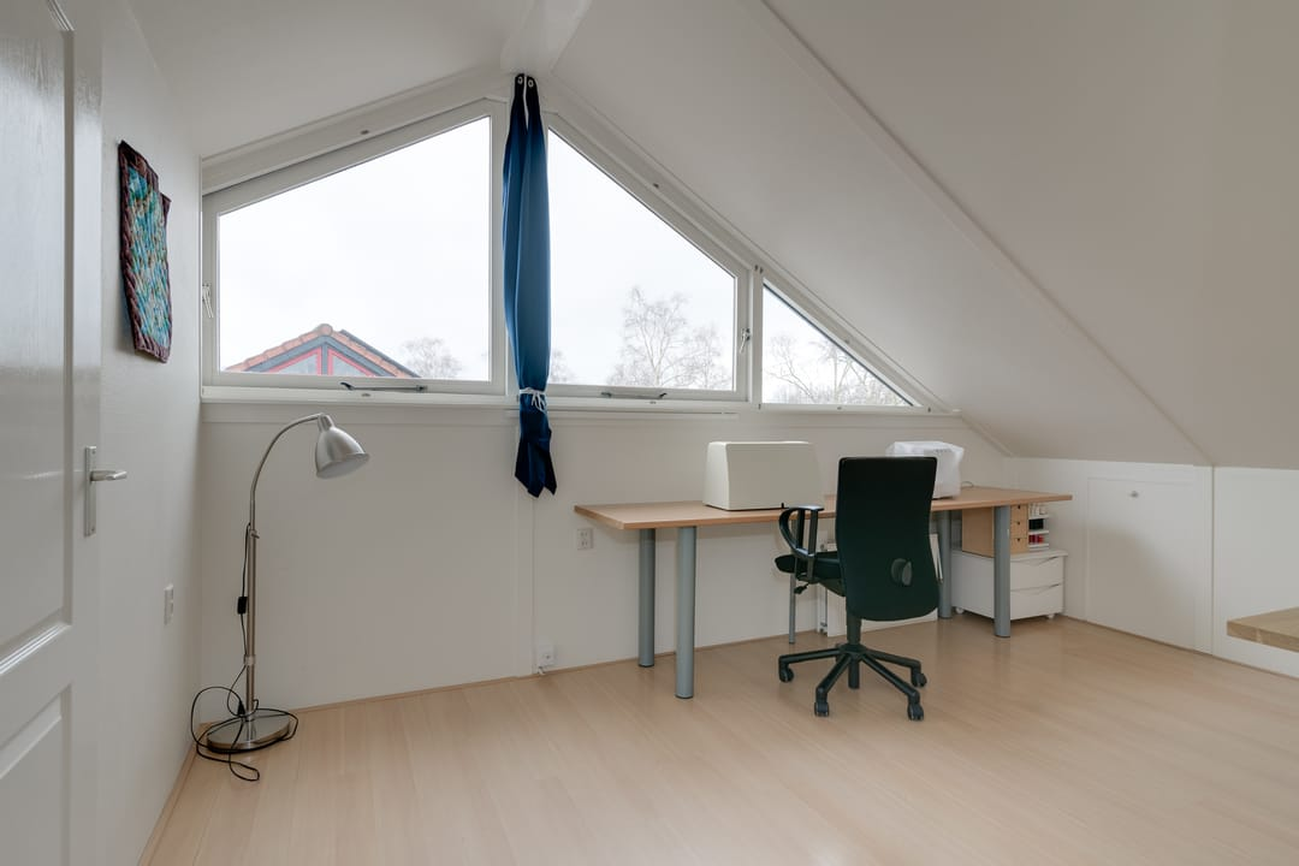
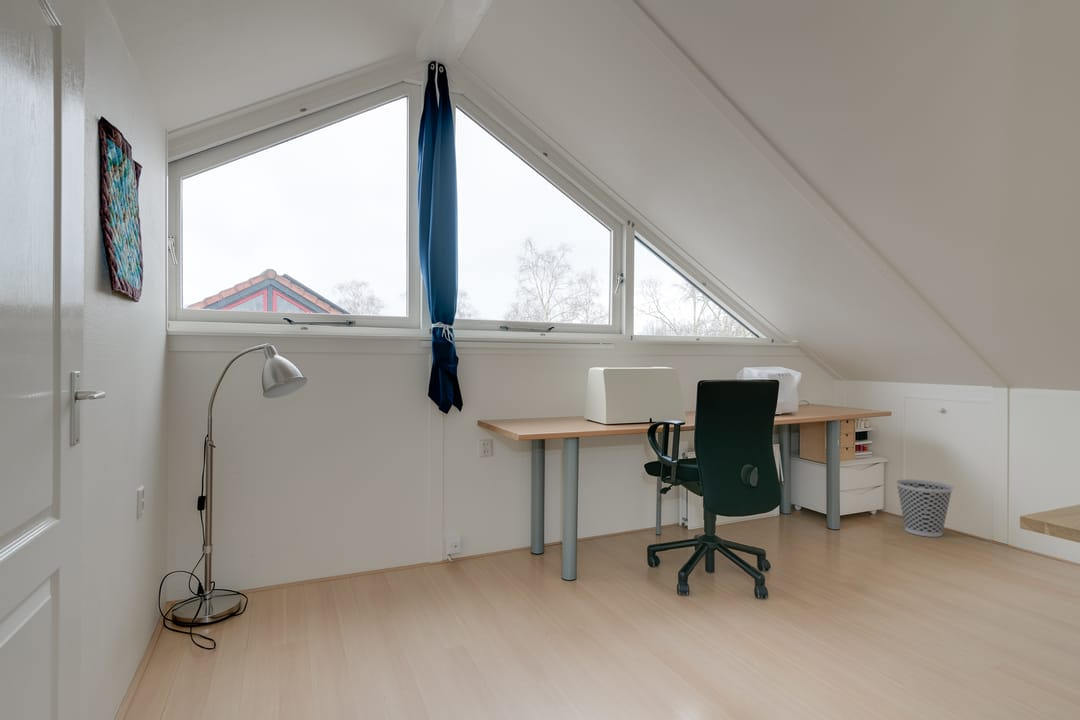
+ wastebasket (923, 508)
